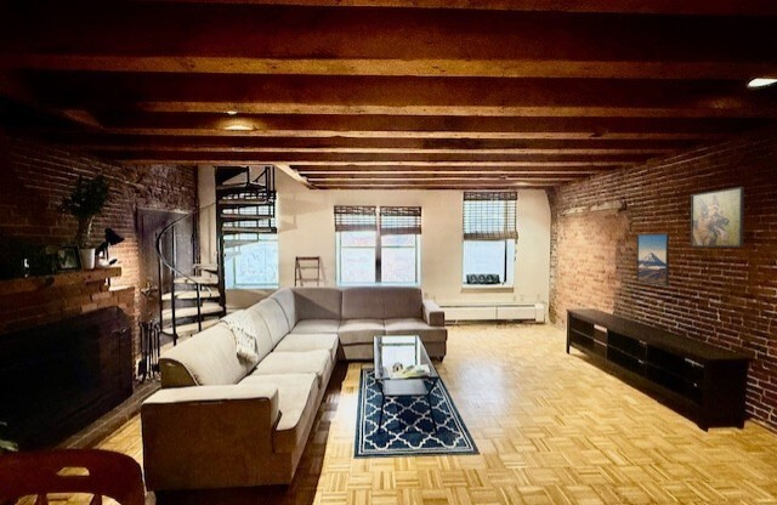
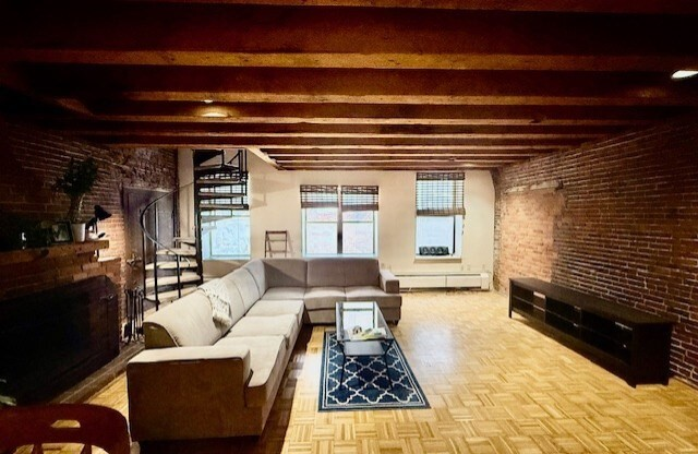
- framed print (652, 259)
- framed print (715, 219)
